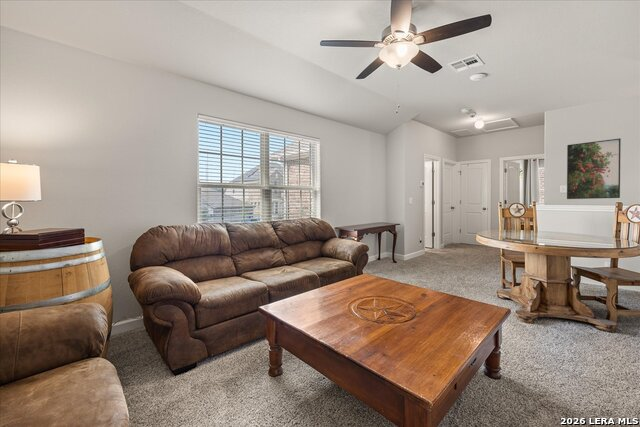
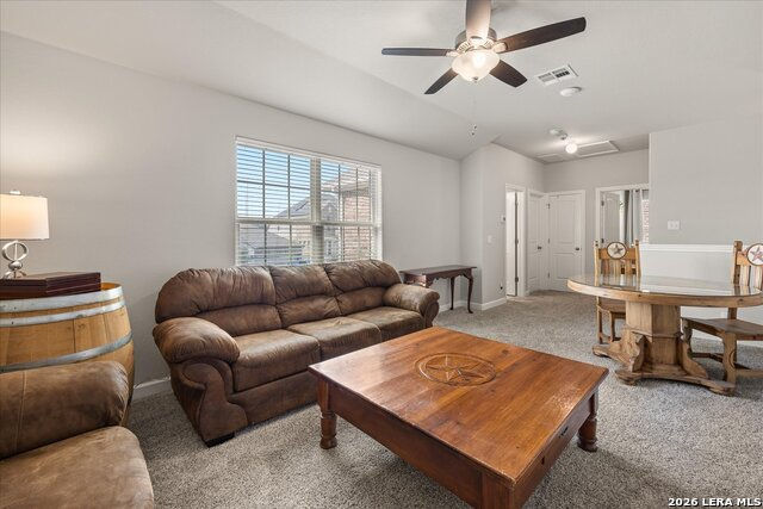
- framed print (592, 170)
